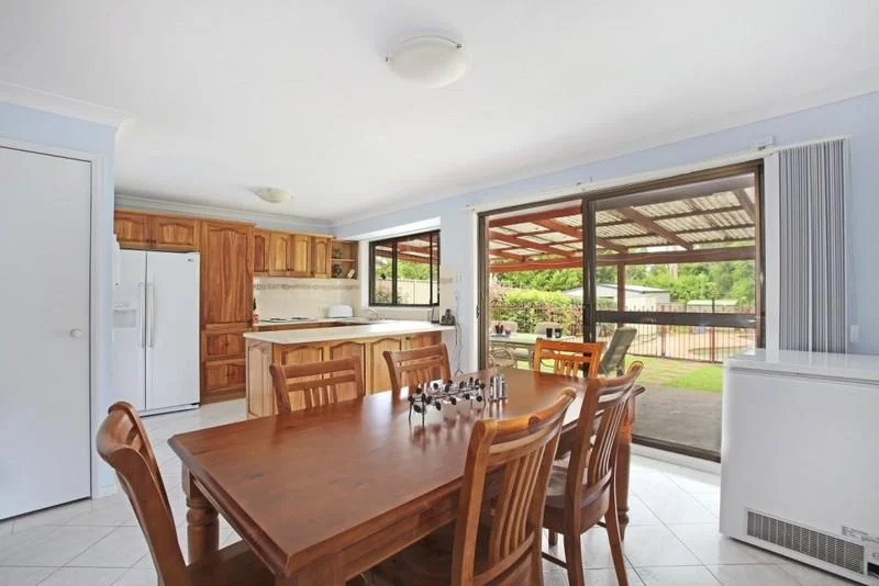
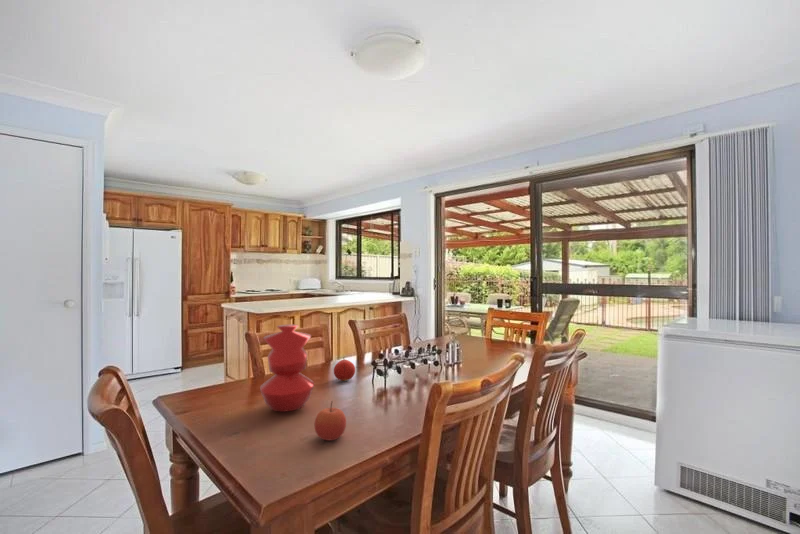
+ apple (330, 419)
+ vase (287, 367)
+ fruit (344, 368)
